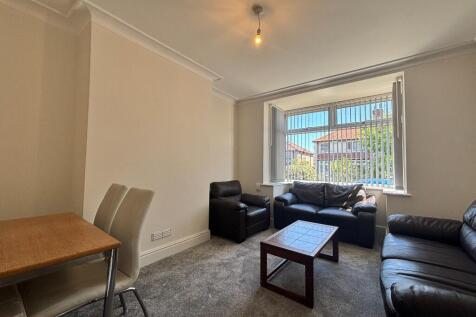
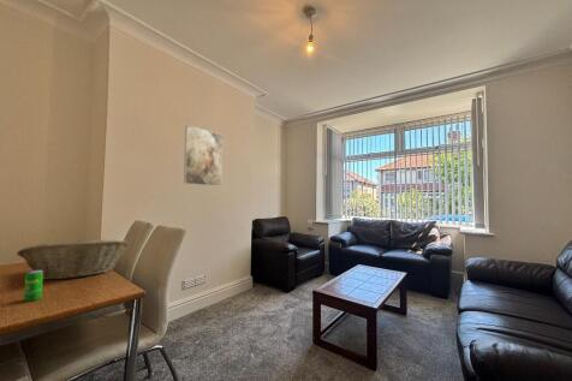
+ beverage can (34, 285)
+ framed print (204, 157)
+ fruit basket (78, 255)
